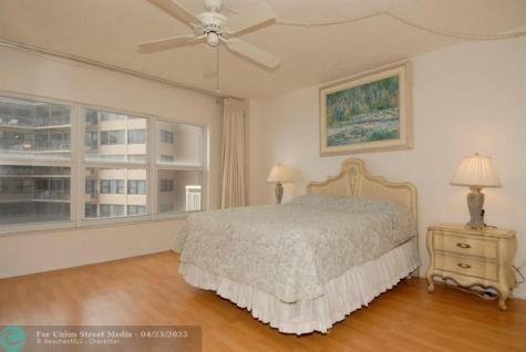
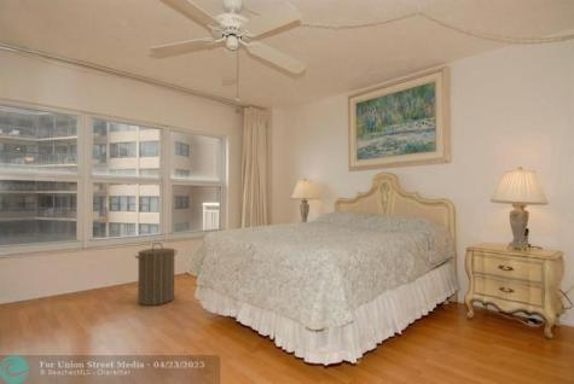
+ laundry hamper (156, 270)
